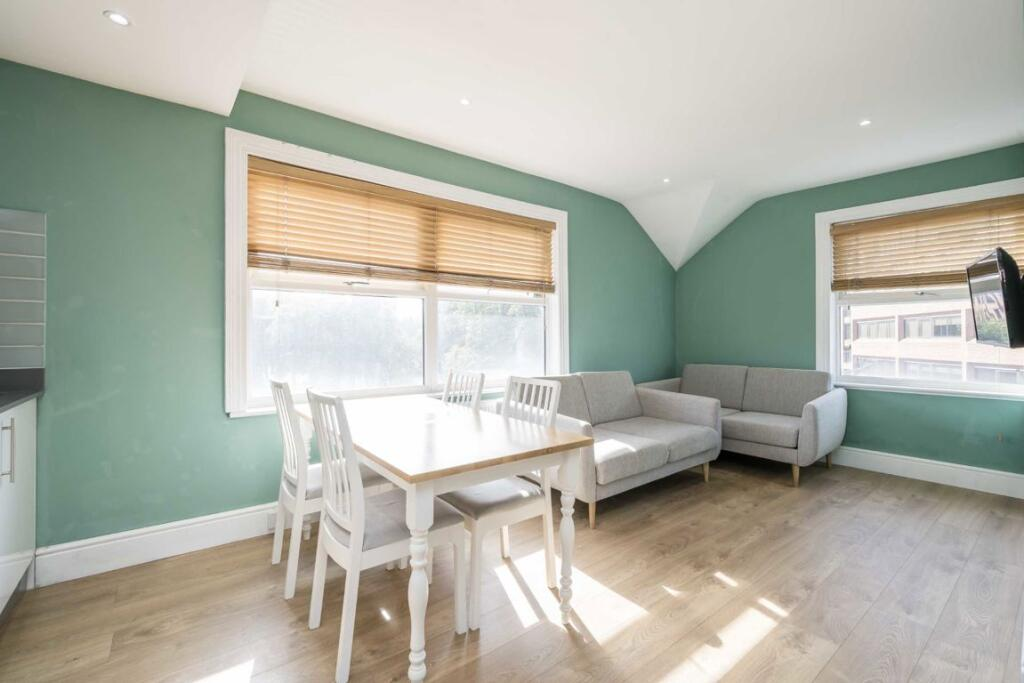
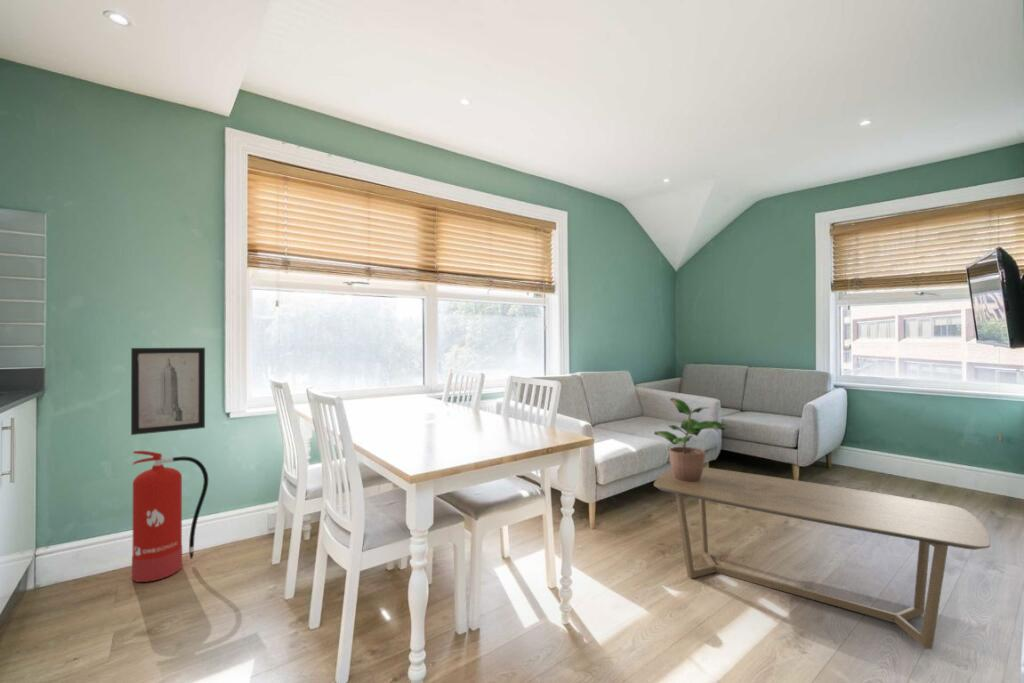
+ potted plant (689, 439)
+ coffee table (802, 519)
+ fire extinguisher (171, 508)
+ wall art (169, 389)
